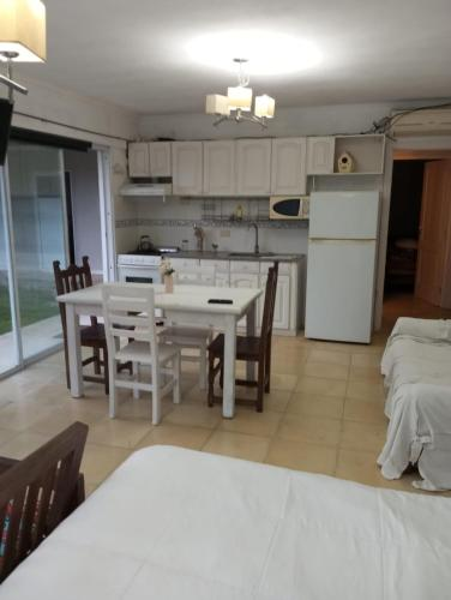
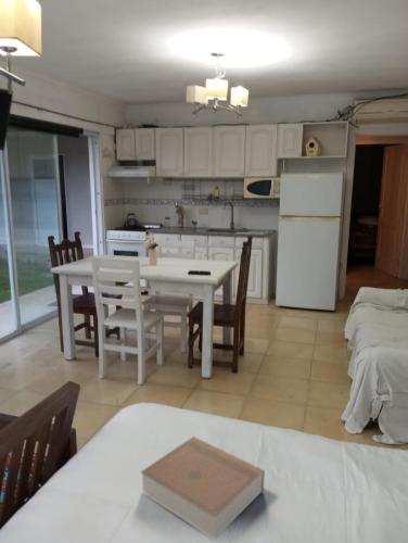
+ book (202, 480)
